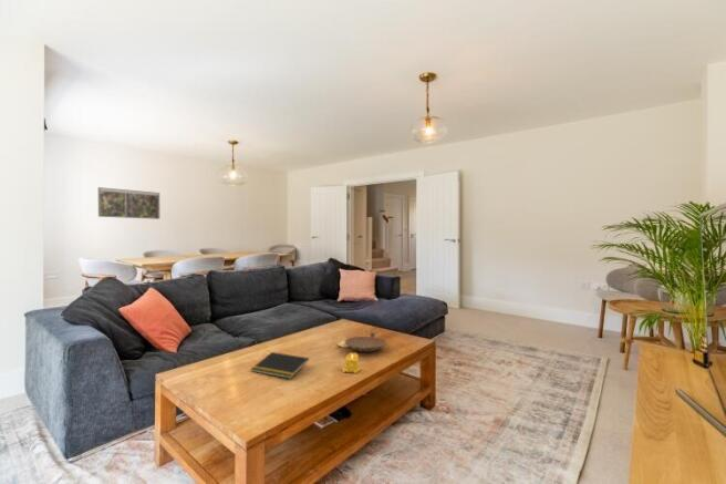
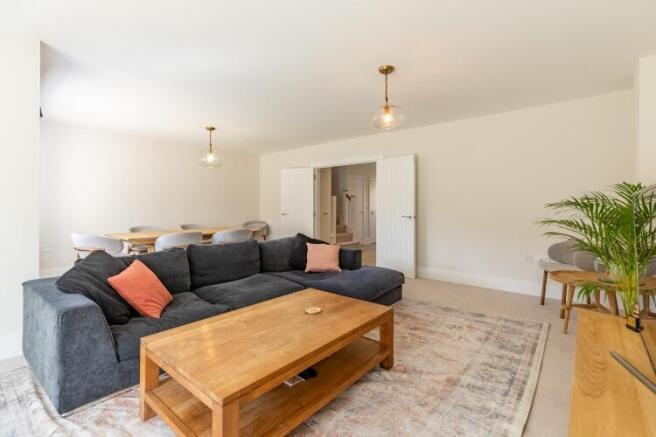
- bowl (365, 343)
- candle (351, 361)
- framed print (131, 204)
- notepad (280, 364)
